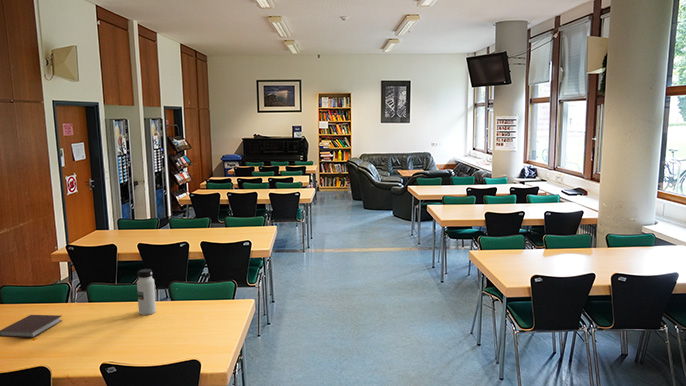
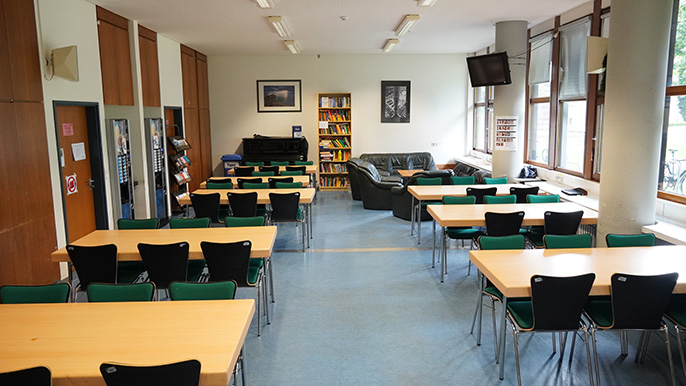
- water bottle (146, 291)
- notebook (31, 325)
